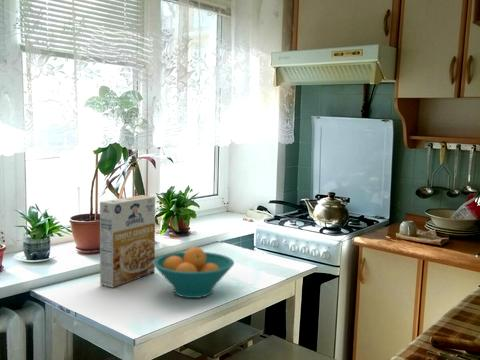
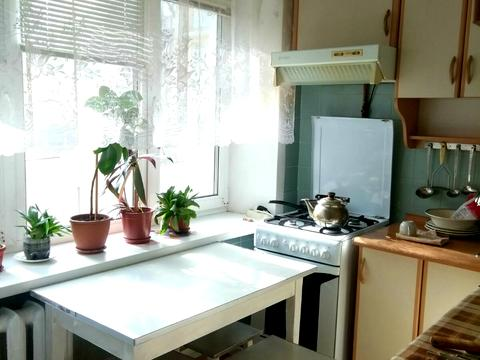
- cereal box (128, 239)
- fruit bowl (193, 269)
